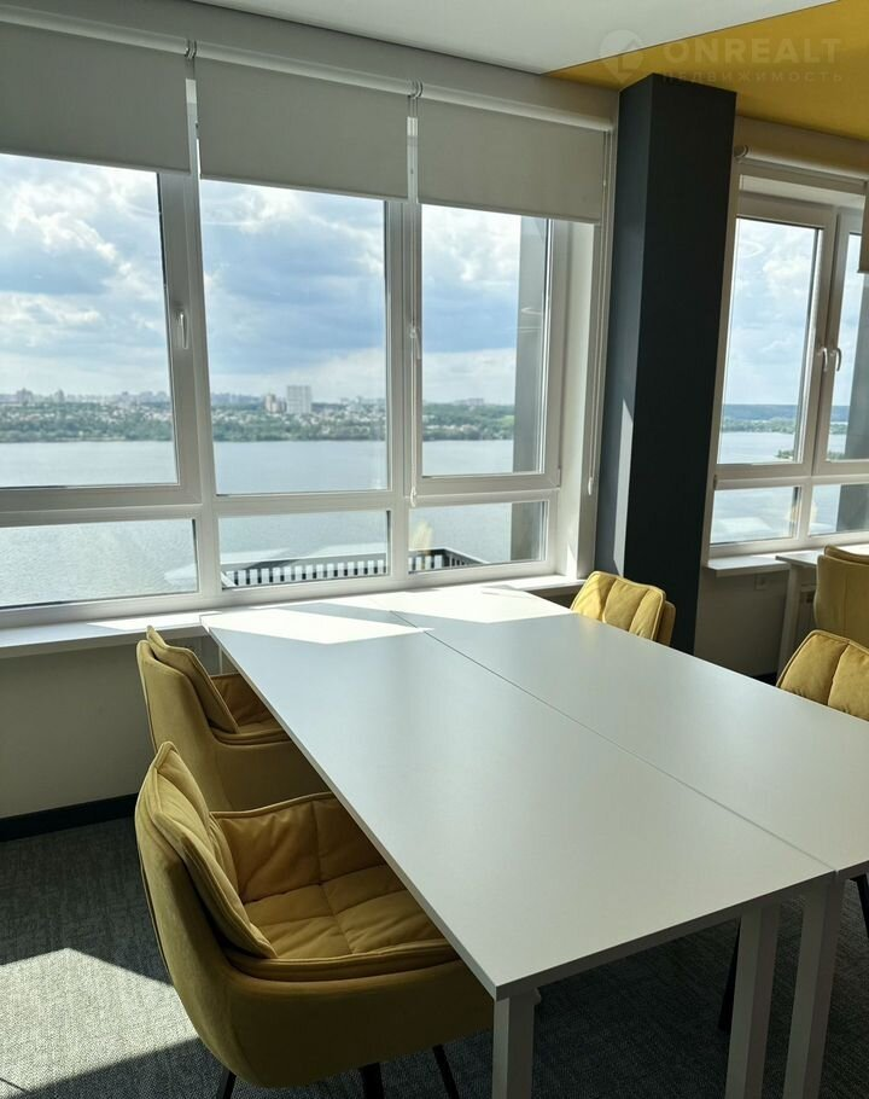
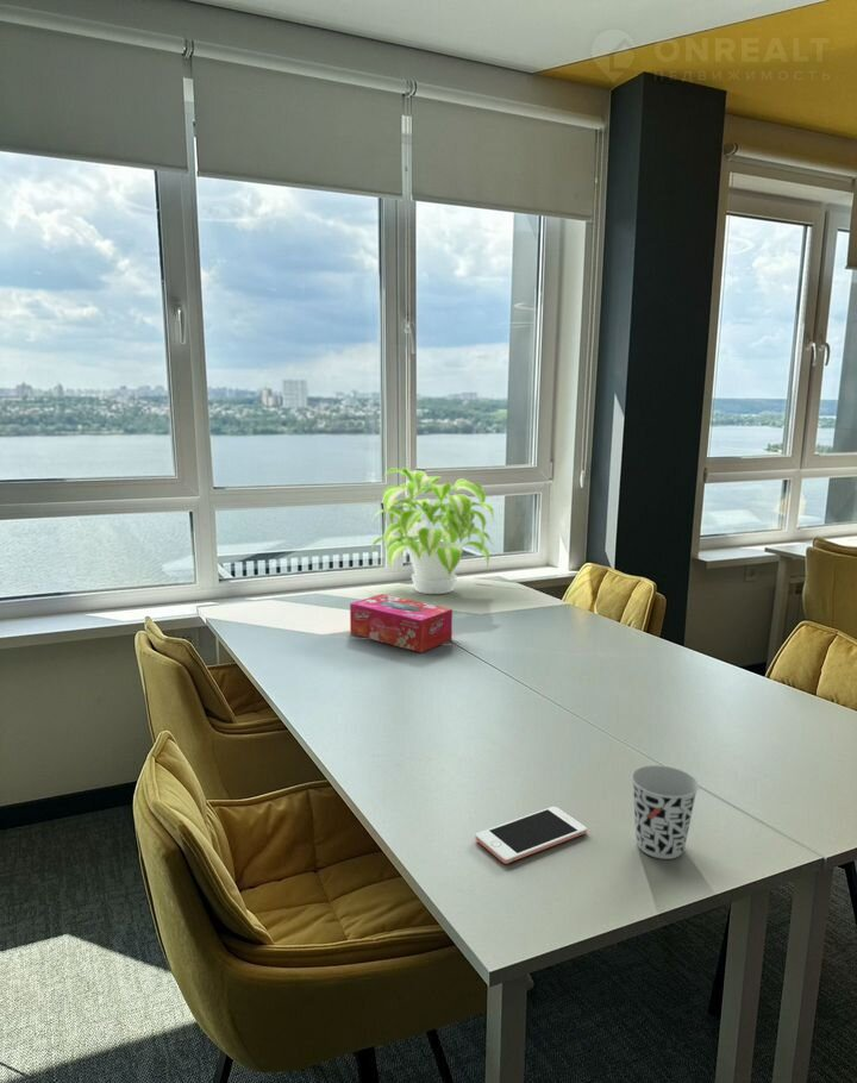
+ plant (432, 530)
+ tissue box (400, 621)
+ cup (662, 813)
+ cell phone (531, 833)
